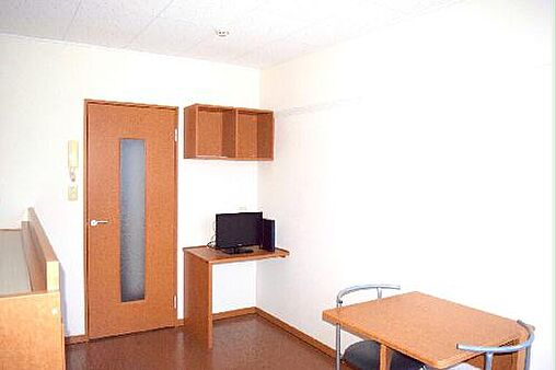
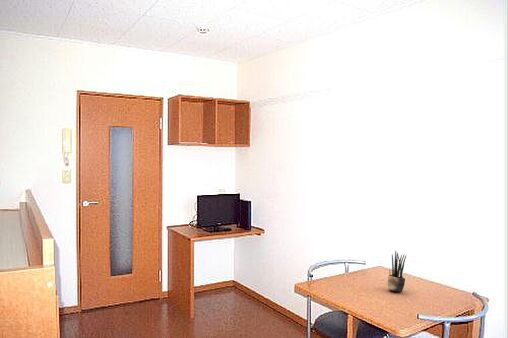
+ potted plant (397, 270)
